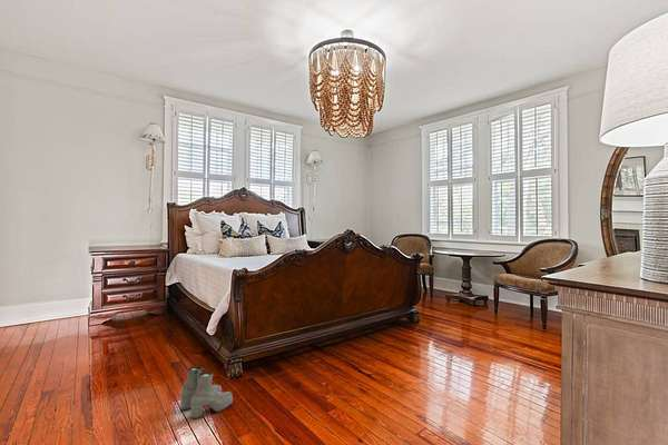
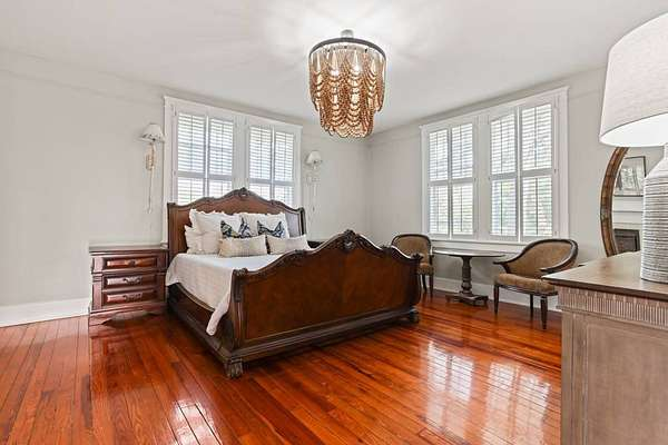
- boots (206, 386)
